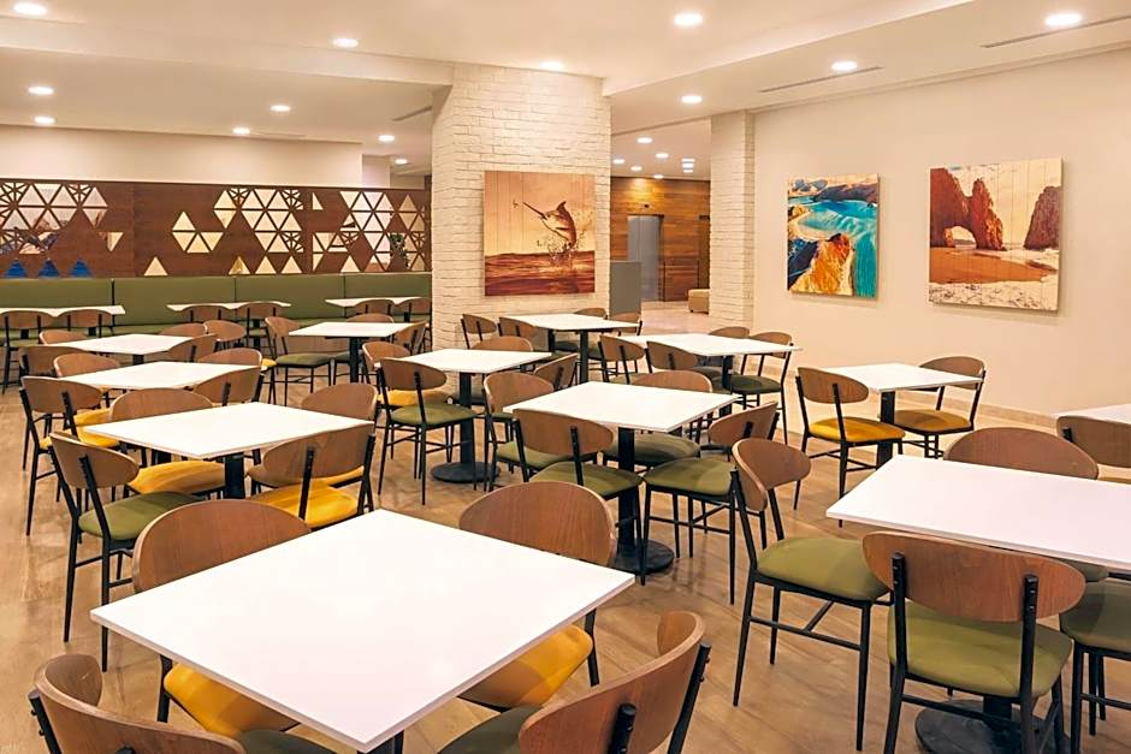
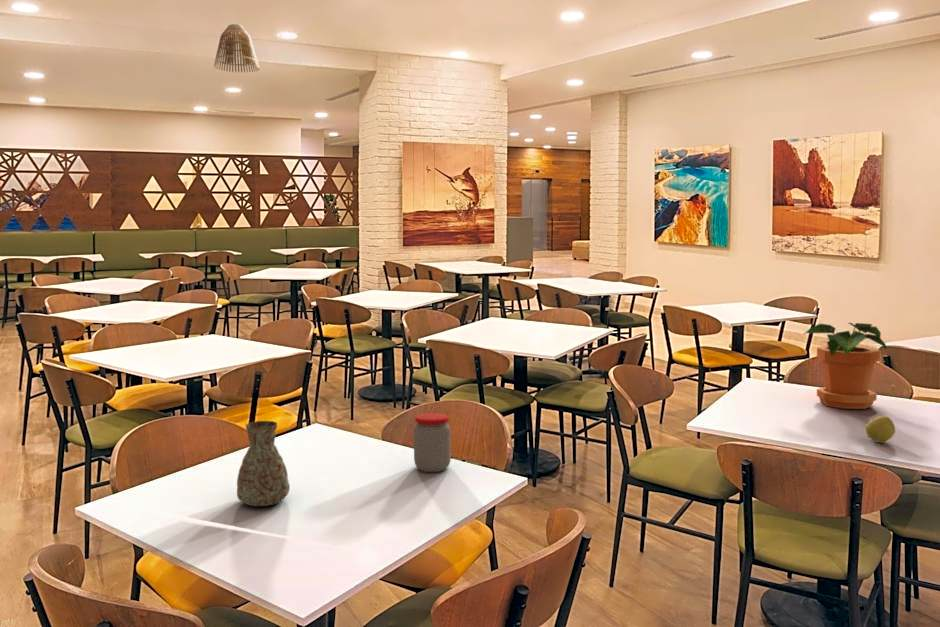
+ lamp shade (235, 46)
+ potted plant (842, 364)
+ apple (880, 428)
+ jar (432, 442)
+ decorative vase (263, 463)
